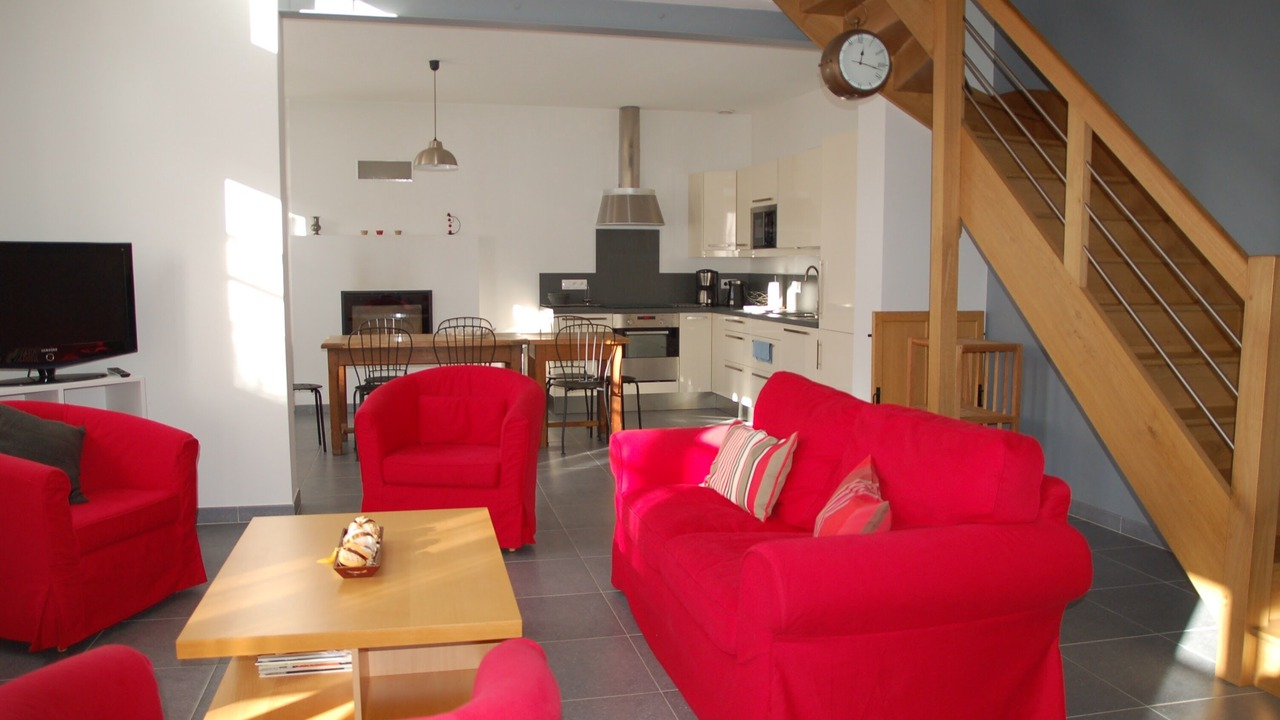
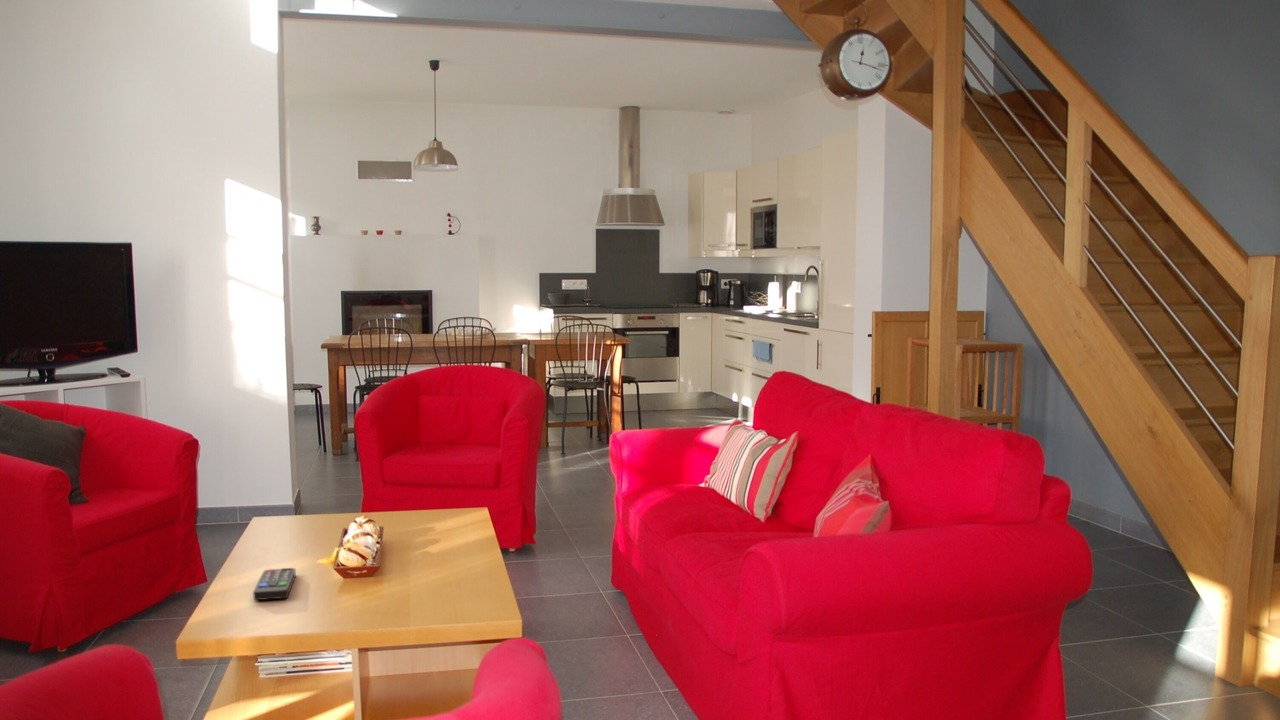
+ remote control (275, 582)
